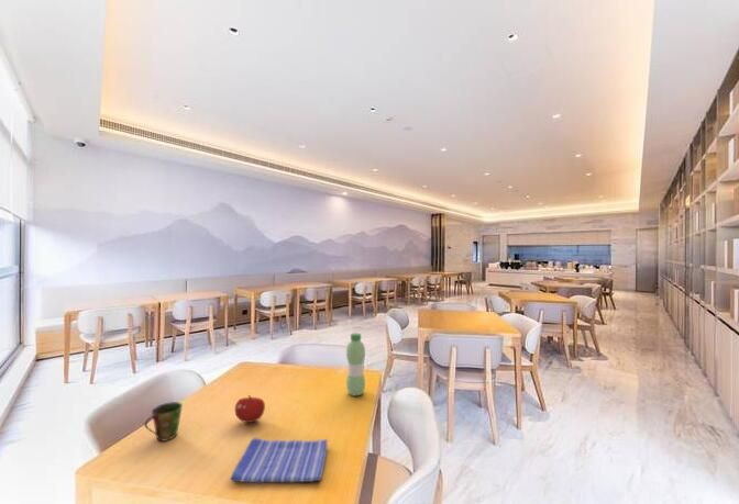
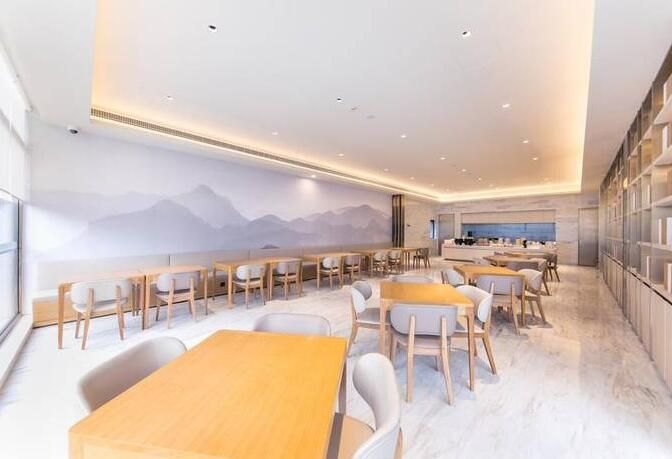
- fruit (250, 407)
- water bottle (355, 363)
- dish towel (283, 458)
- cup (163, 424)
